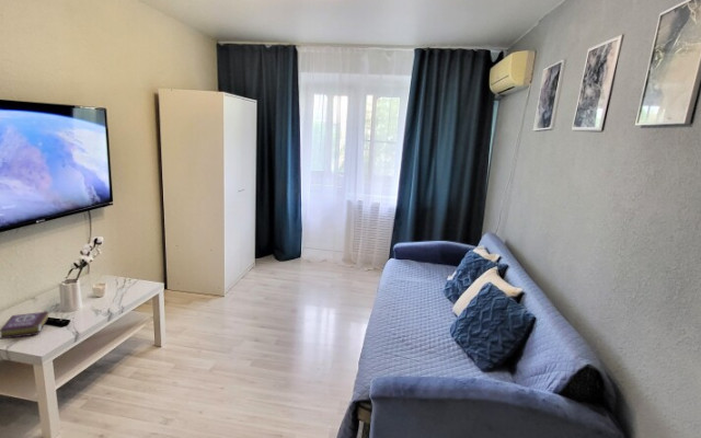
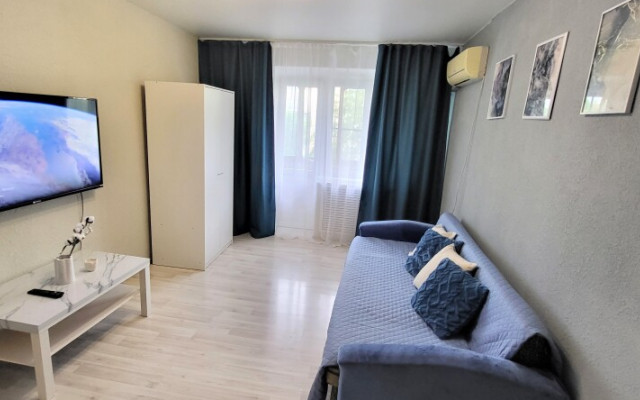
- book (25, 323)
